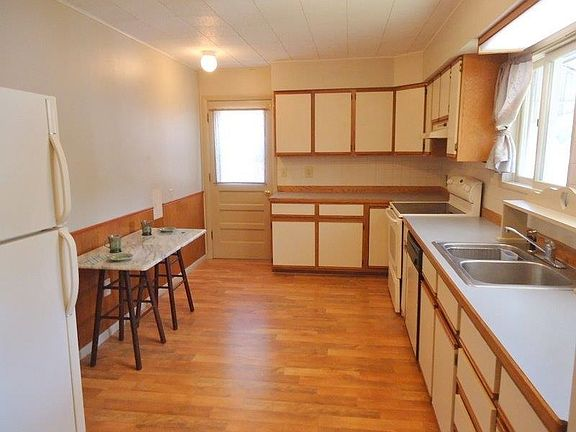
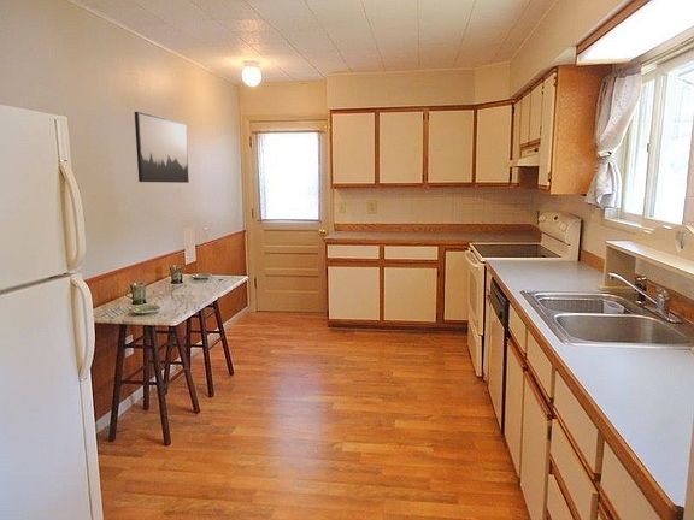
+ wall art (164, 150)
